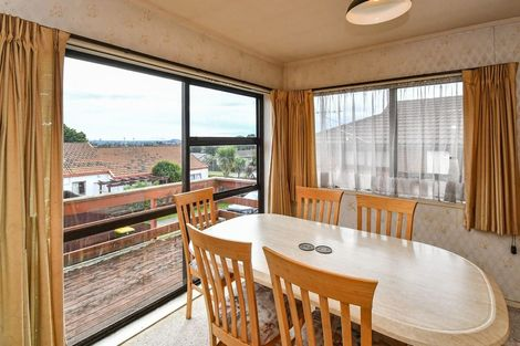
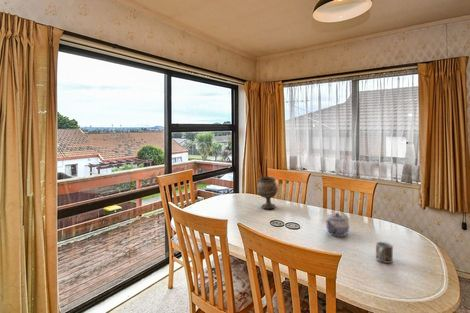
+ goblet (267, 192)
+ cup (383, 253)
+ teapot (337, 223)
